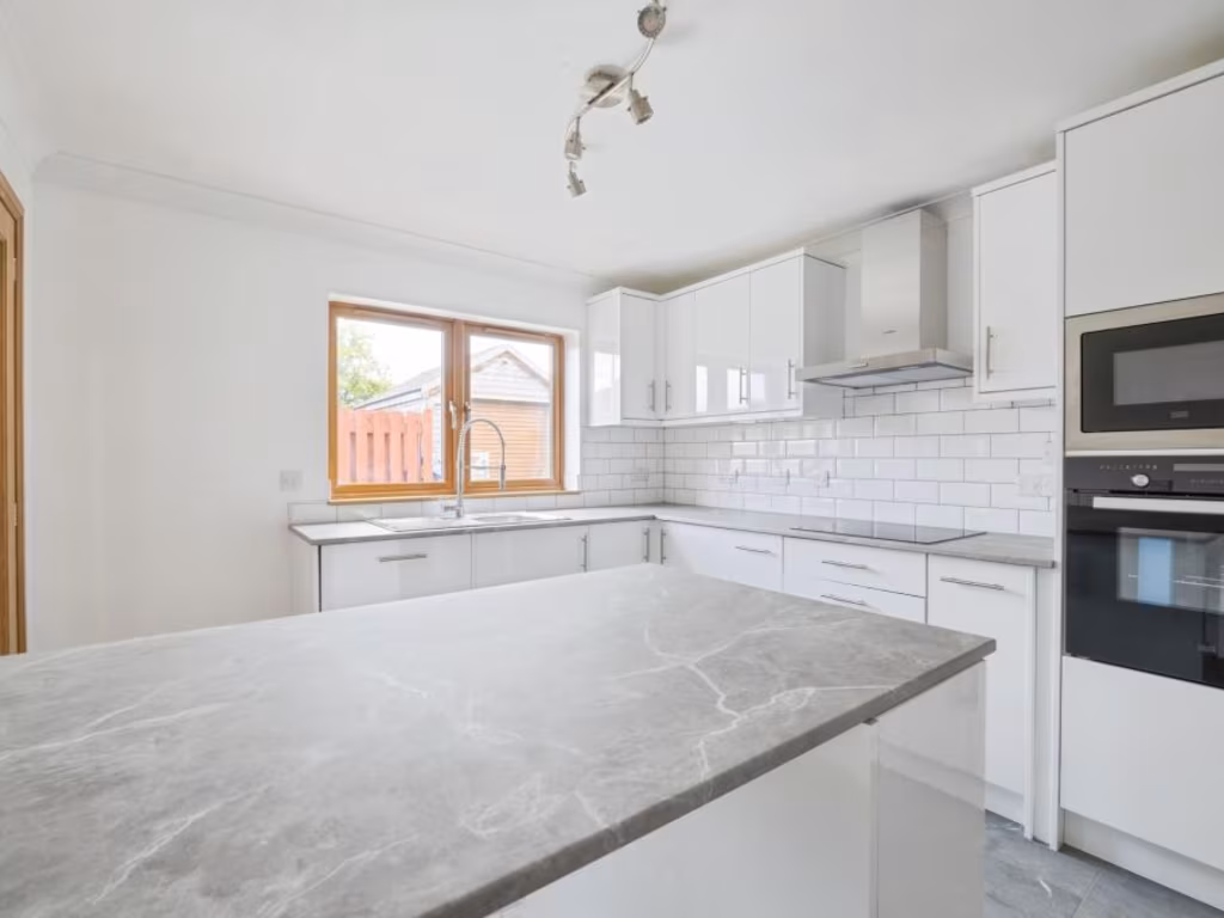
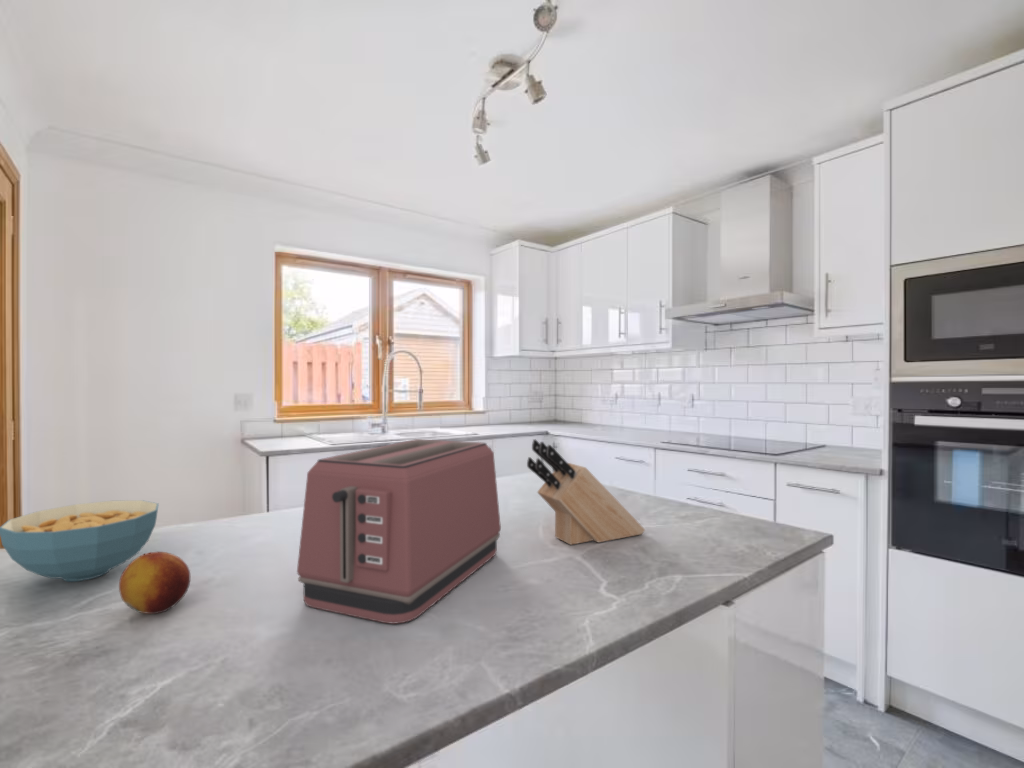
+ cereal bowl (86, 544)
+ toaster (408, 513)
+ fruit (156, 580)
+ knife block (584, 487)
